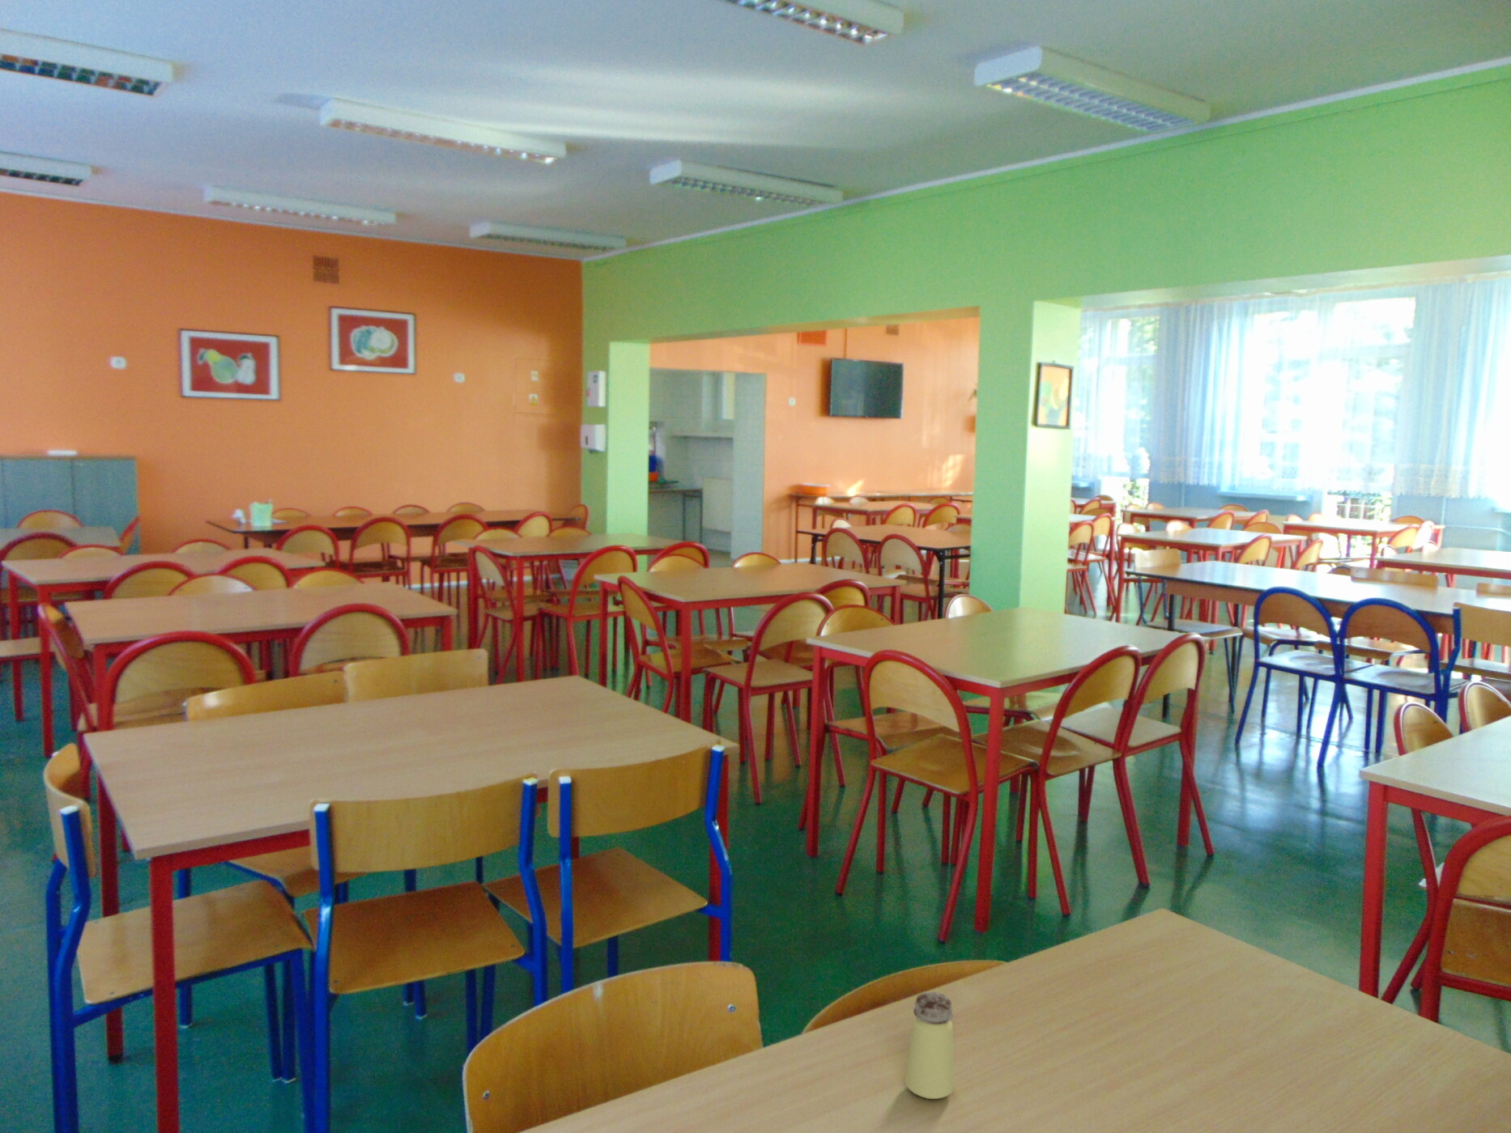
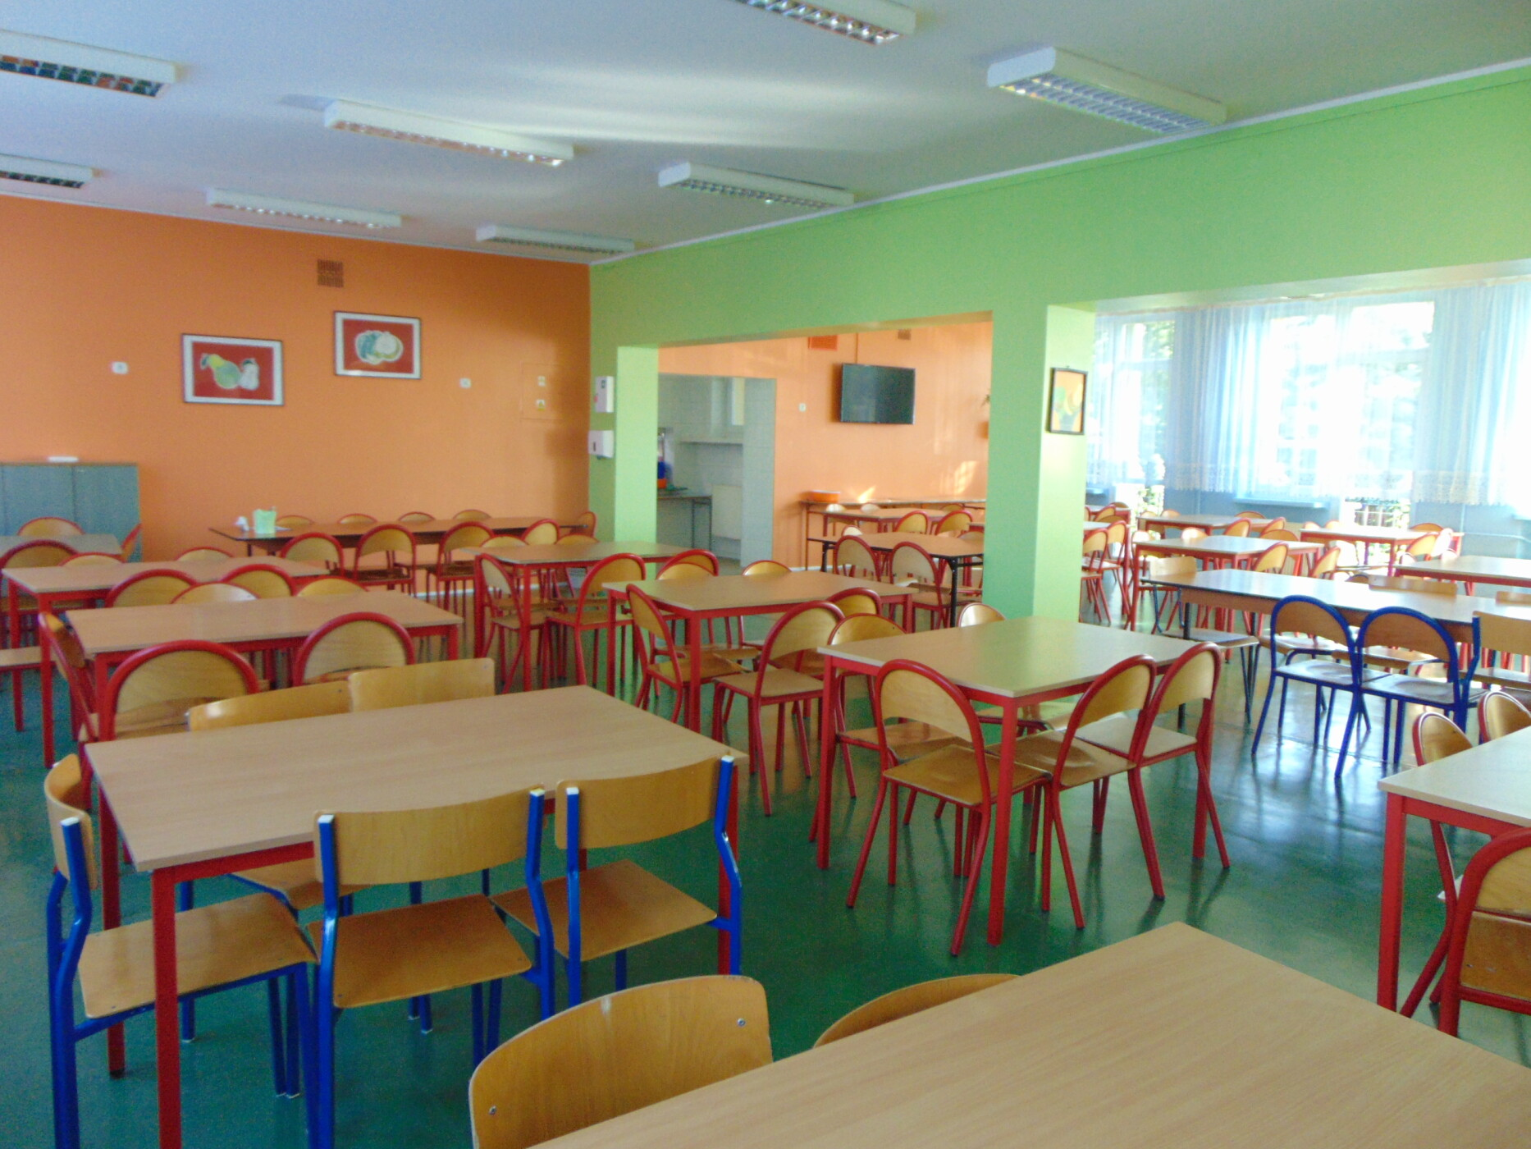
- saltshaker (931, 1043)
